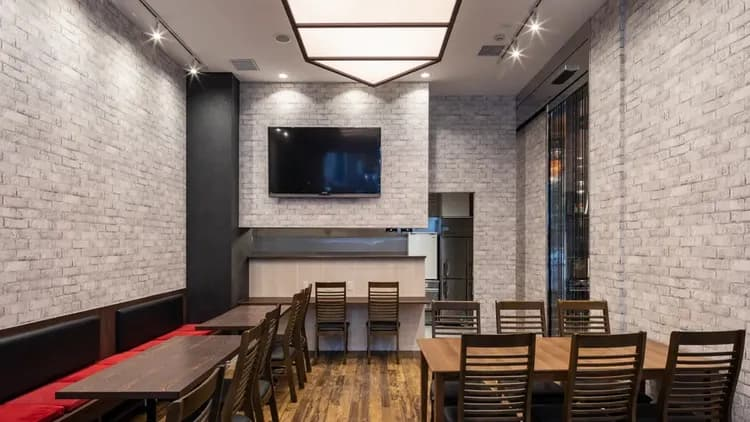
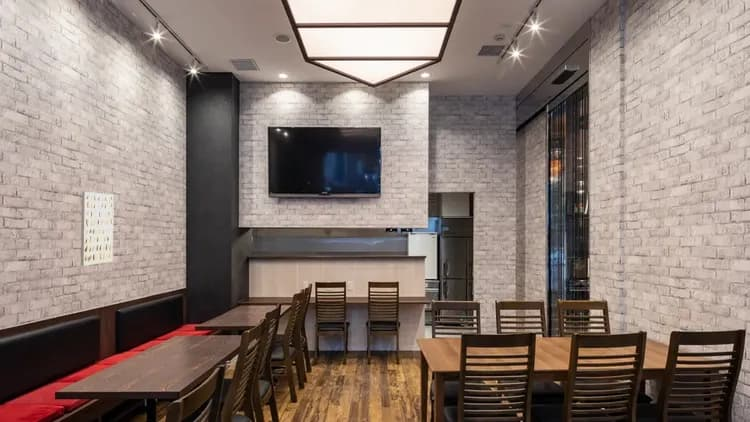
+ wall art (98, 228)
